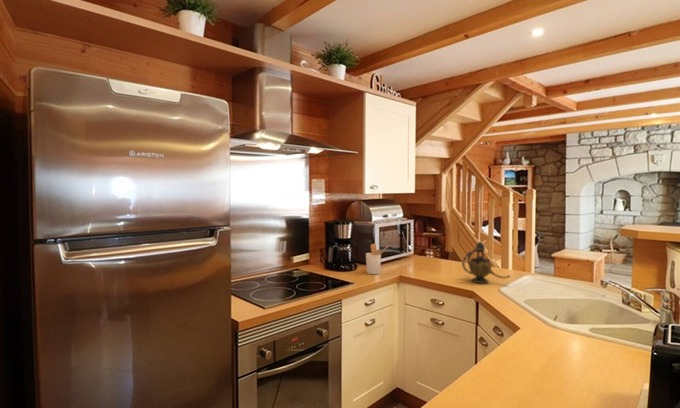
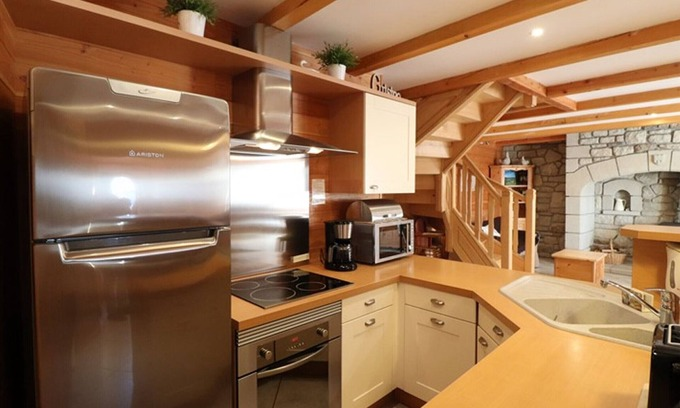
- teapot (486, 262)
- utensil holder (377, 258)
